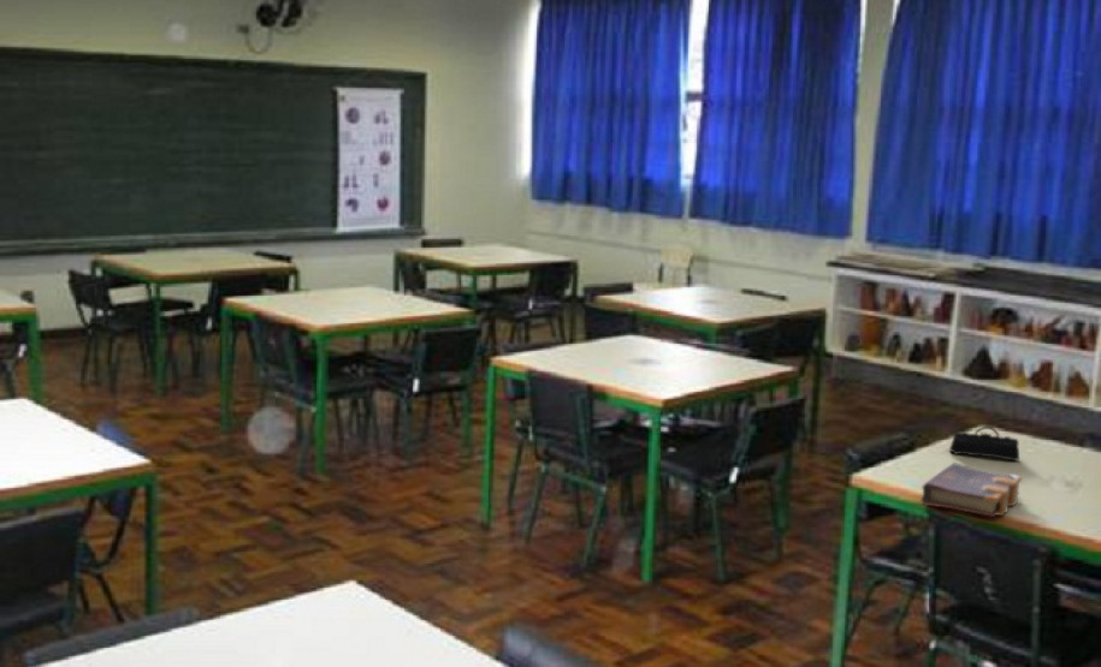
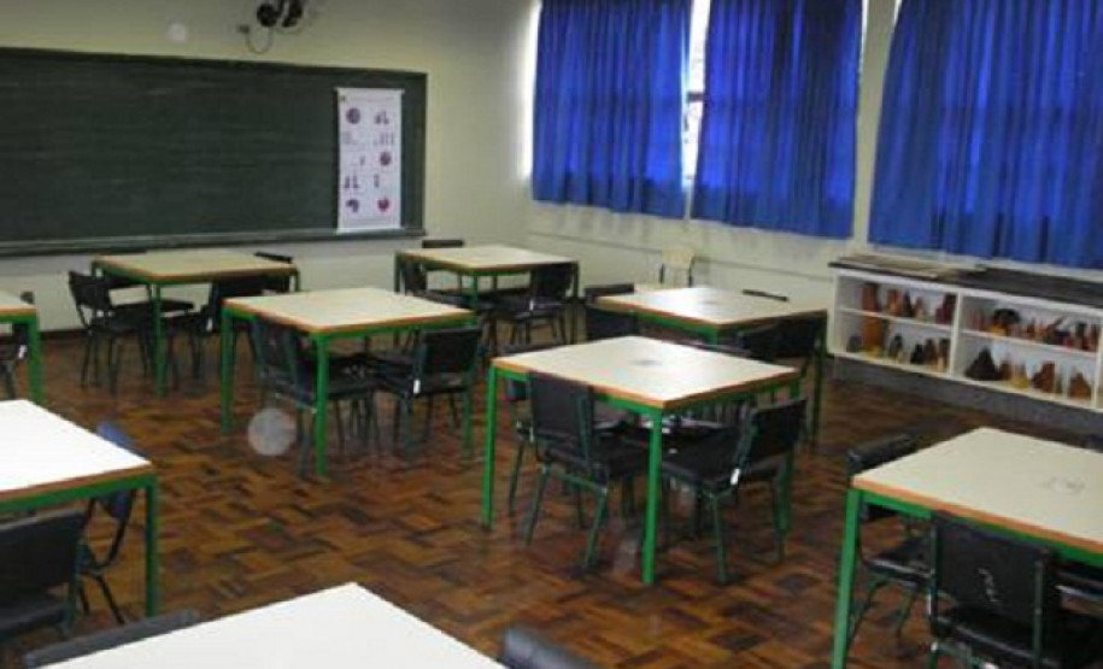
- pencil case (984, 440)
- book (972, 489)
